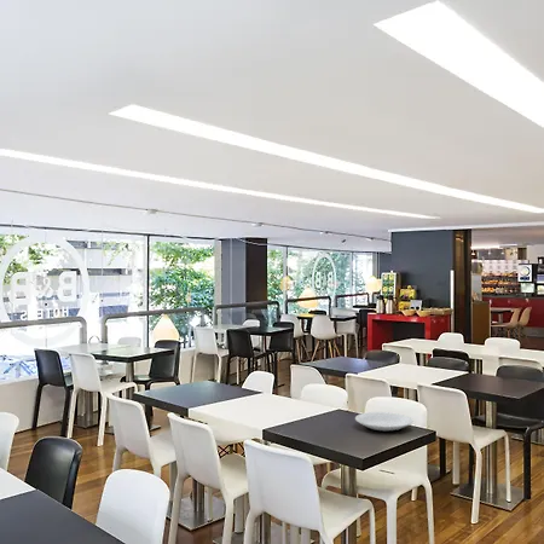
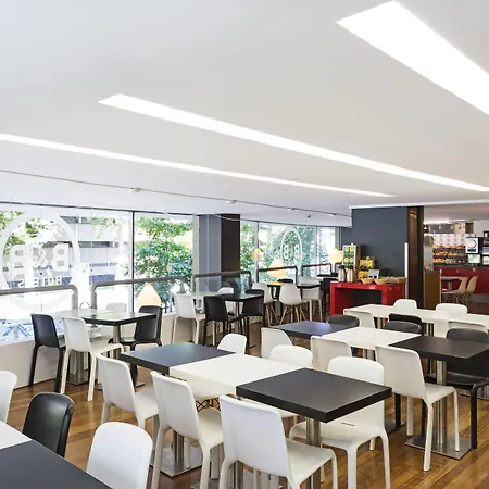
- plate (383, 423)
